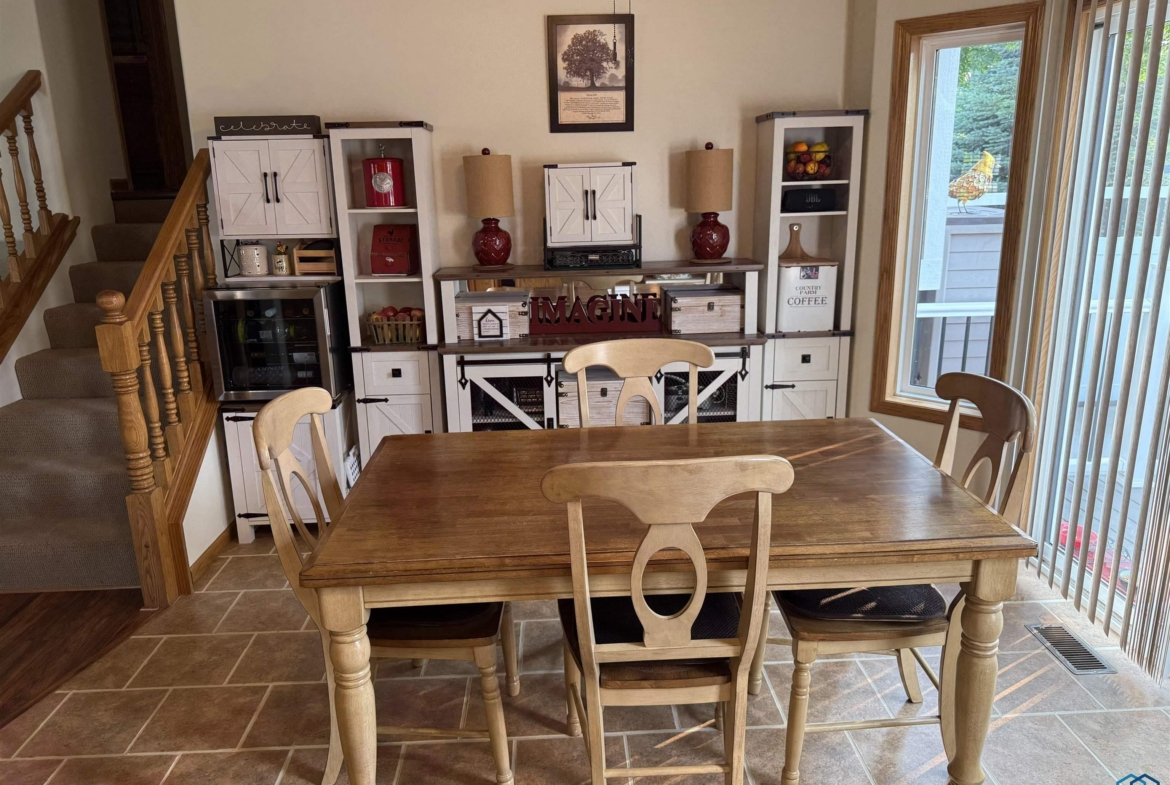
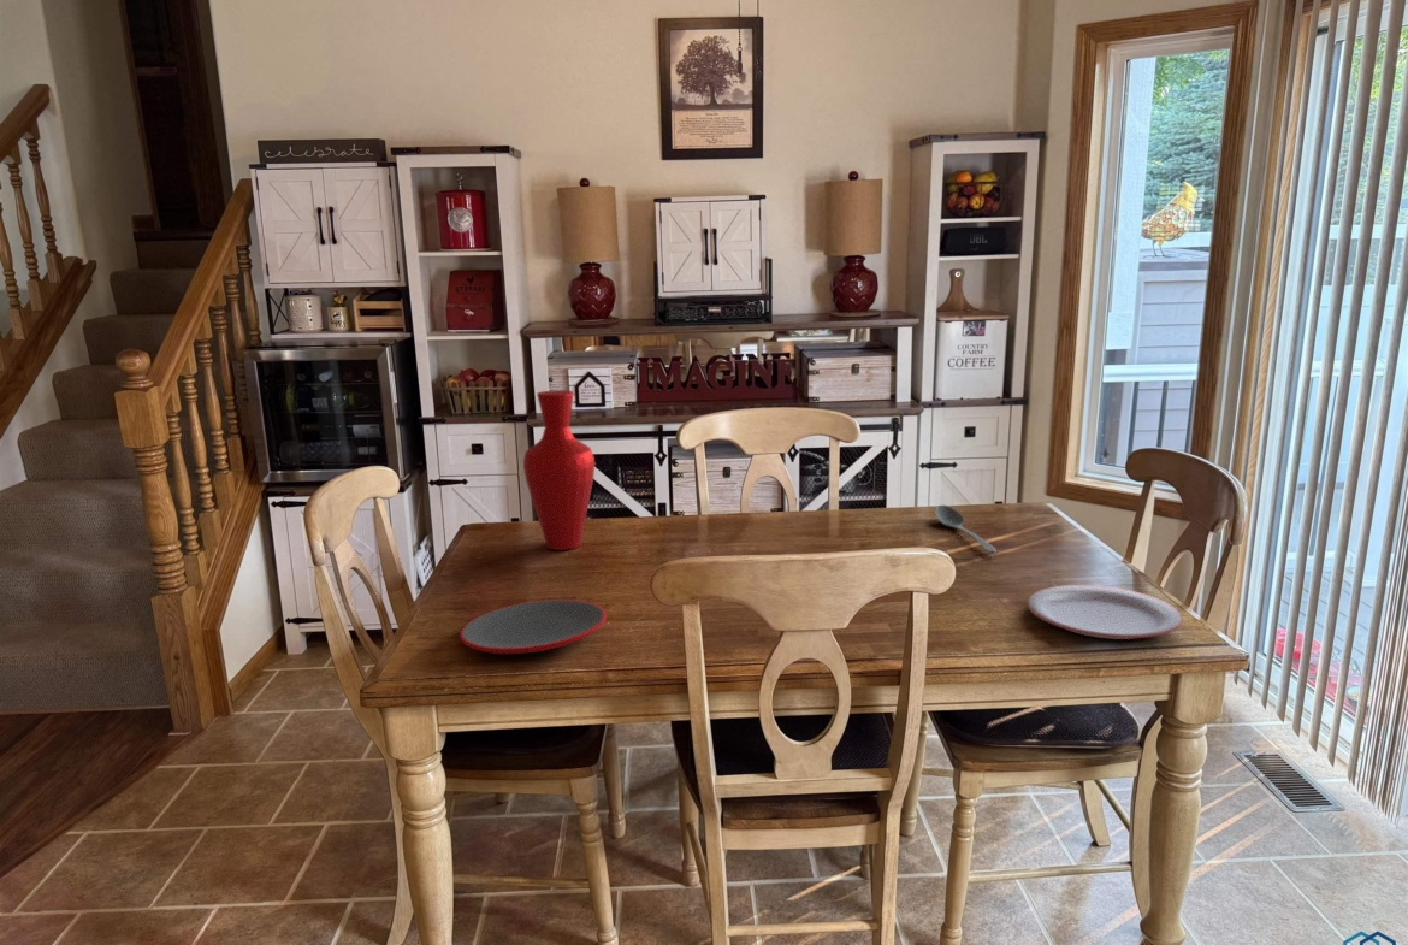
+ stirrer (965, 528)
+ plate (1101, 614)
+ vase (558, 469)
+ plate (533, 627)
